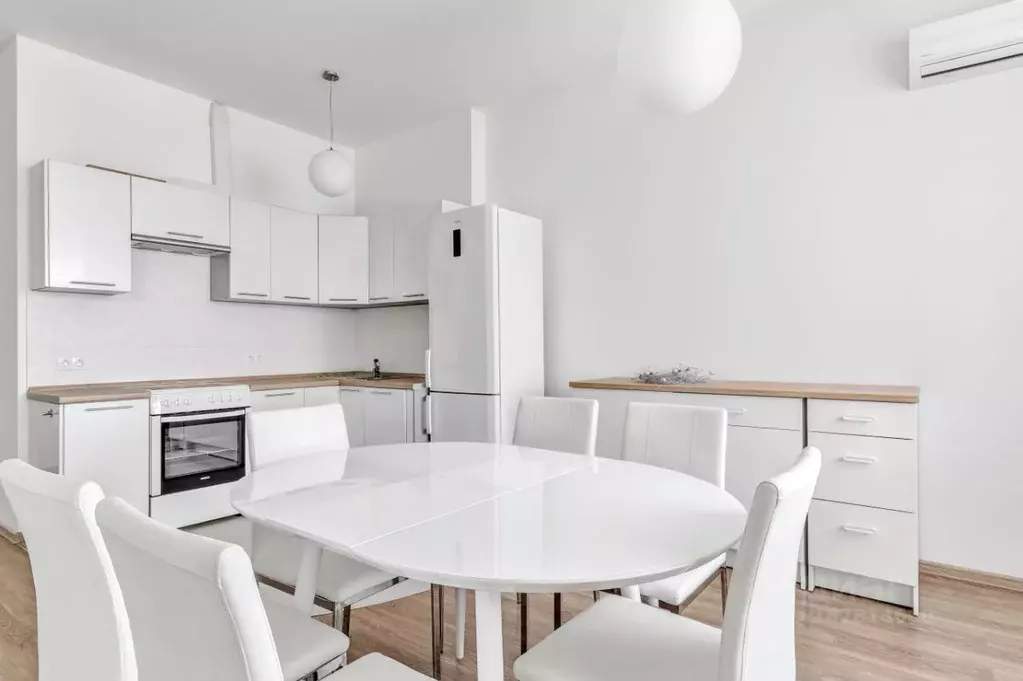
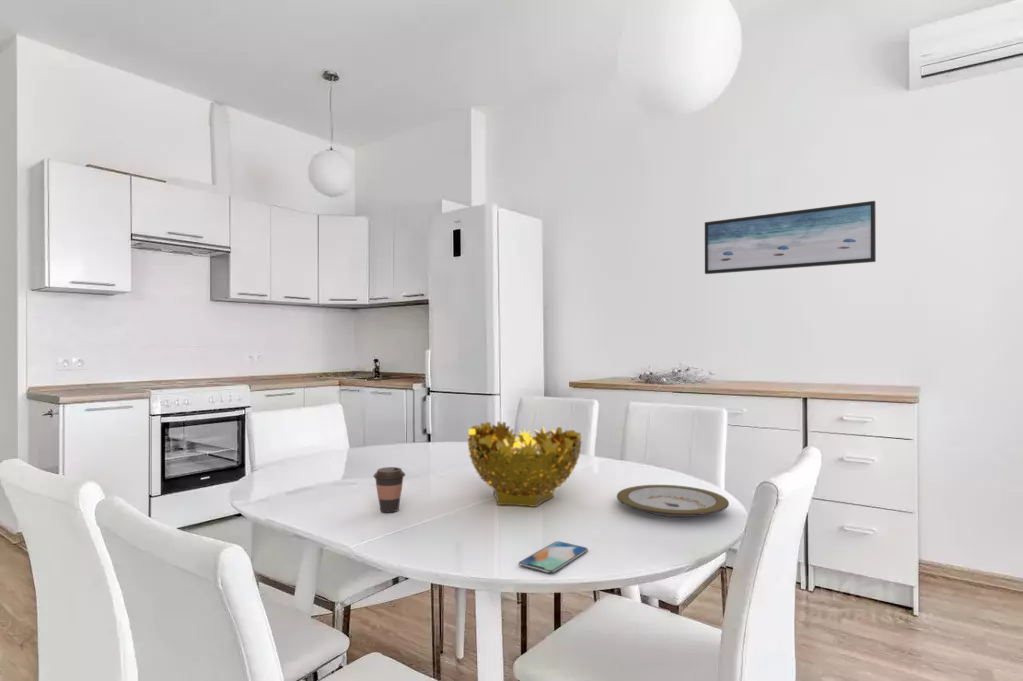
+ smartphone (554, 556)
+ plate (671, 502)
+ coffee cup (389, 489)
+ wall art (783, 240)
+ decorative bowl (524, 462)
